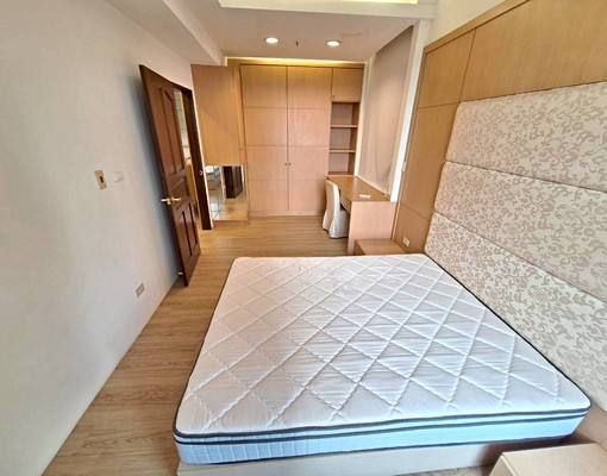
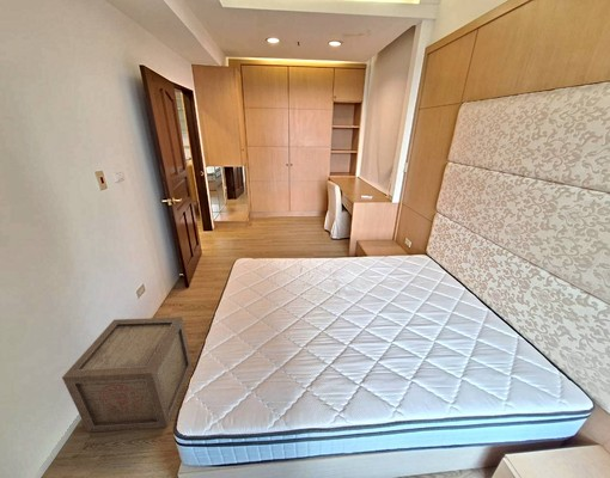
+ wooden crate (139, 369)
